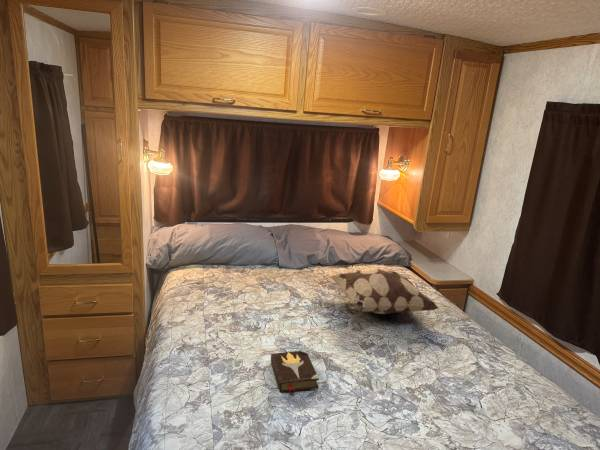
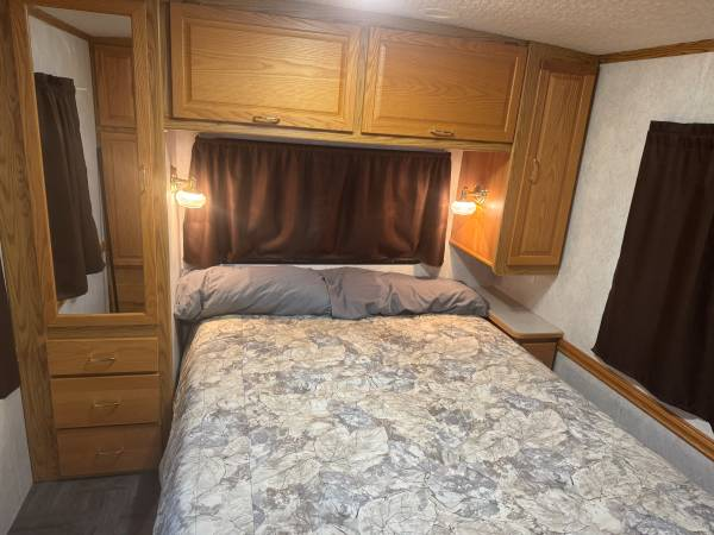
- decorative pillow (379, 291)
- hardback book (293, 369)
